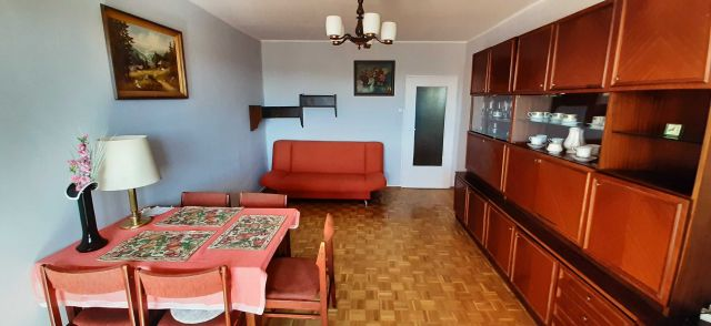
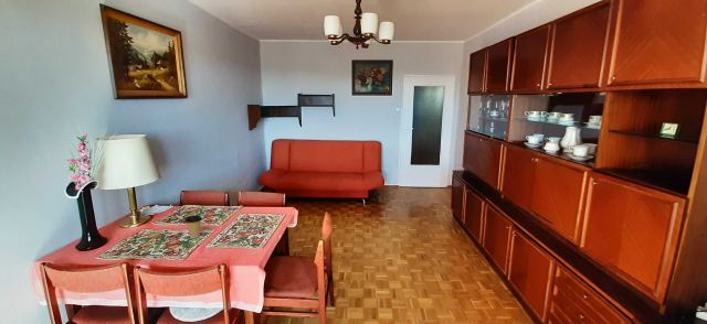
+ coffee cup (193, 226)
